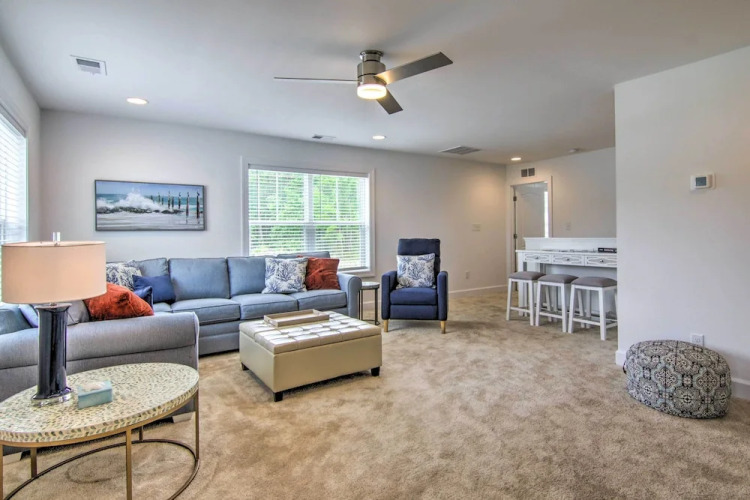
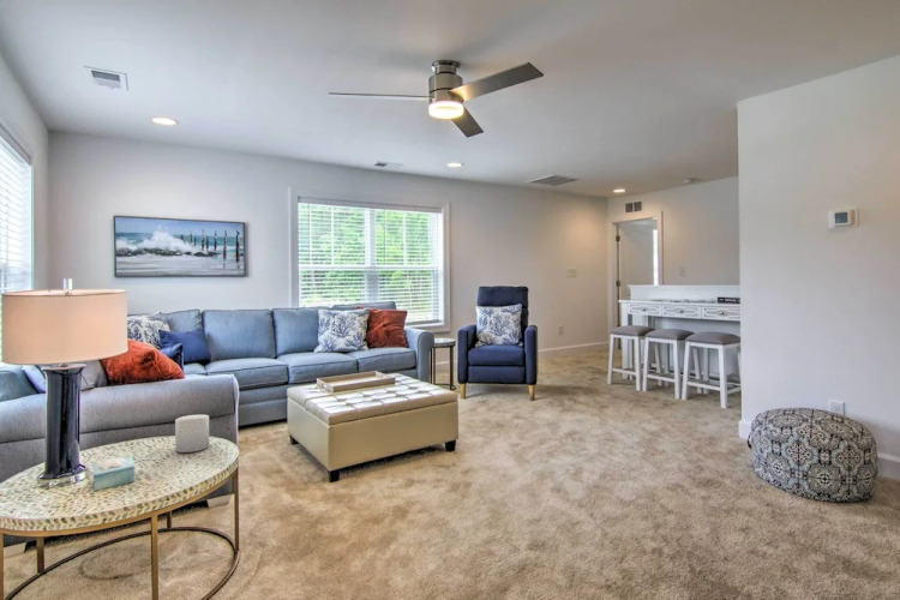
+ candle (192, 432)
